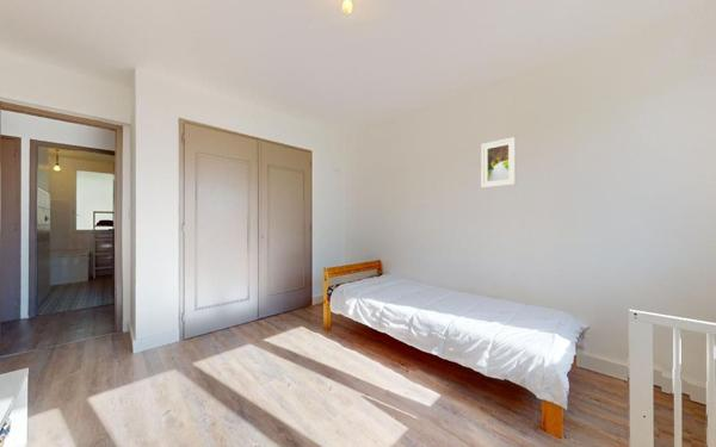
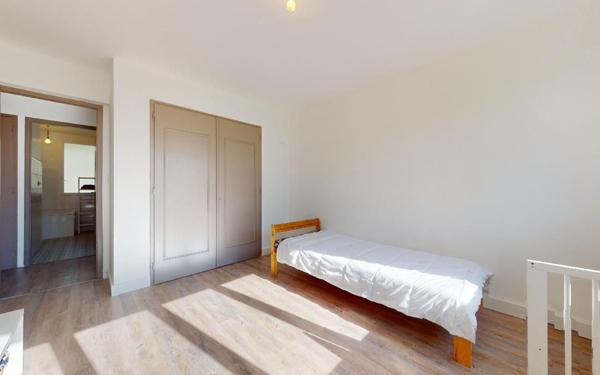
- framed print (498, 163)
